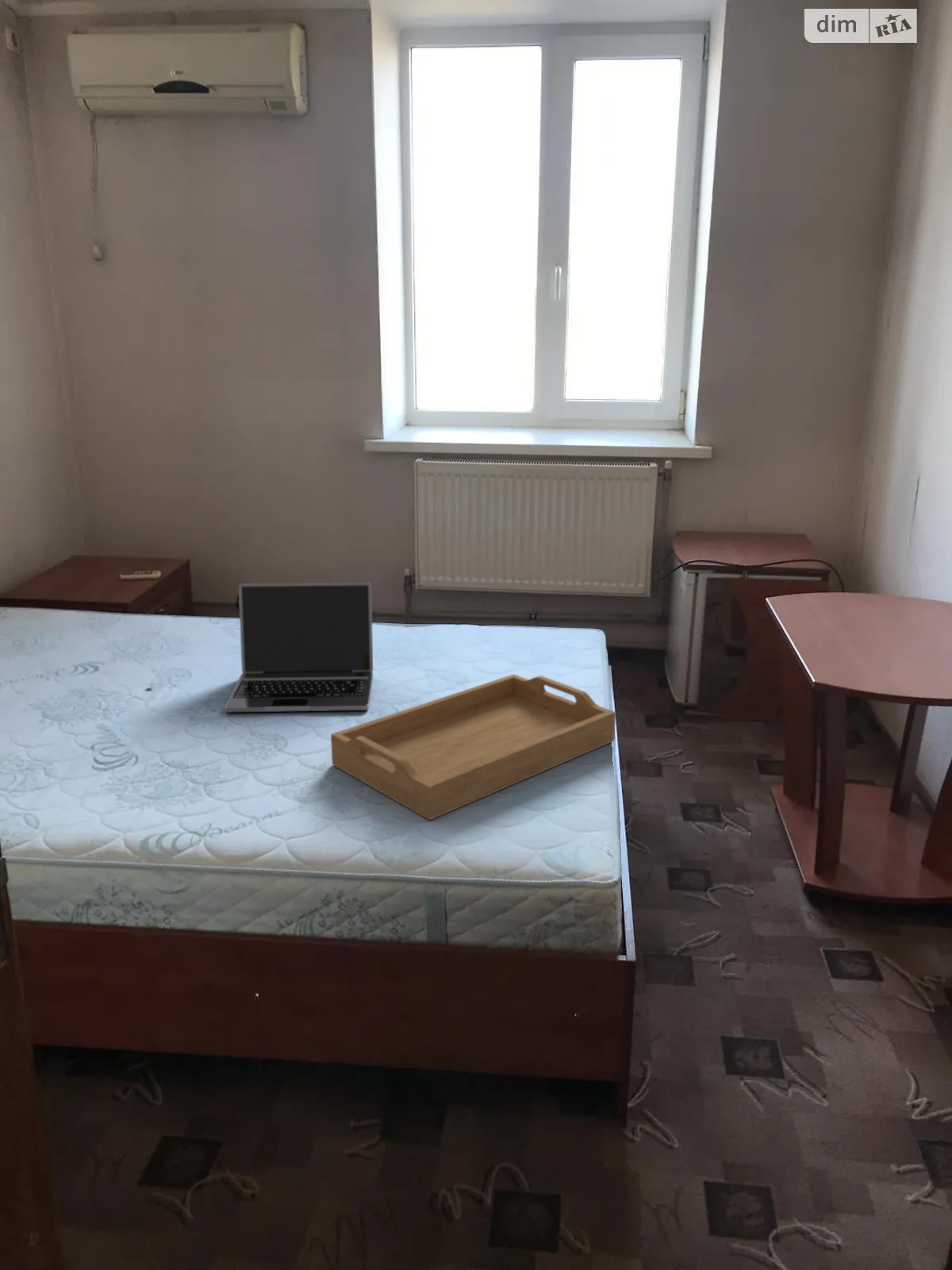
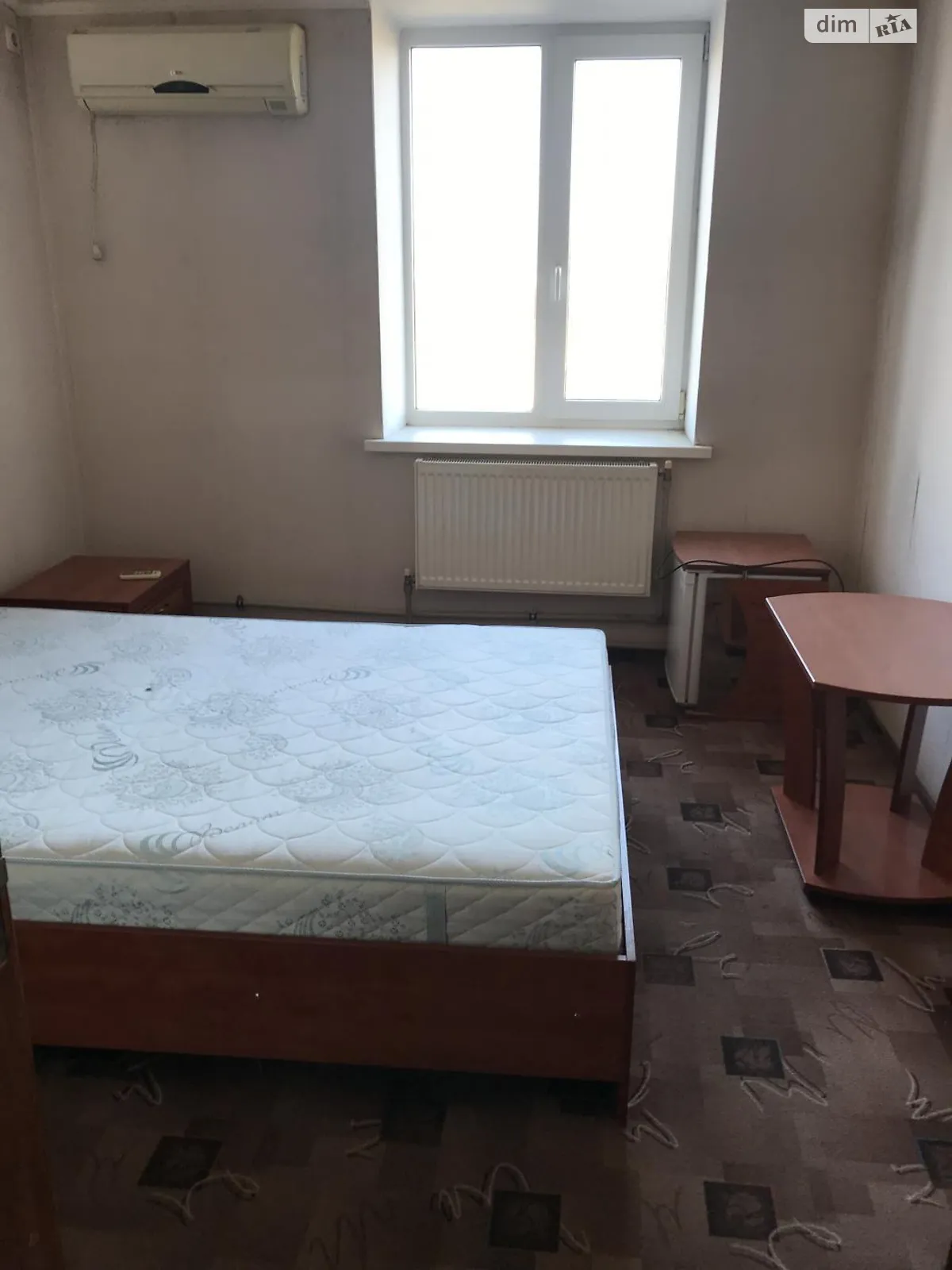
- serving tray (477, 733)
- laptop (301, 645)
